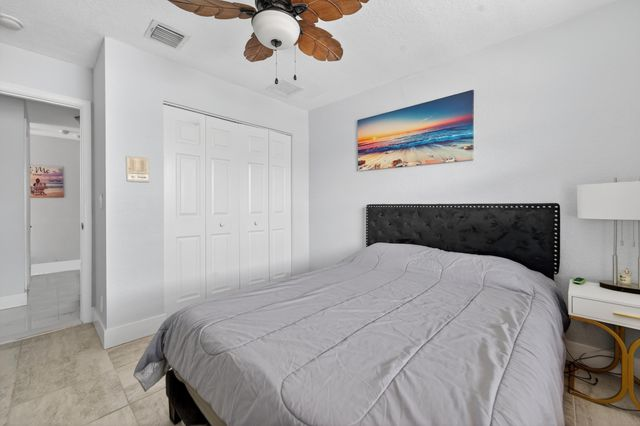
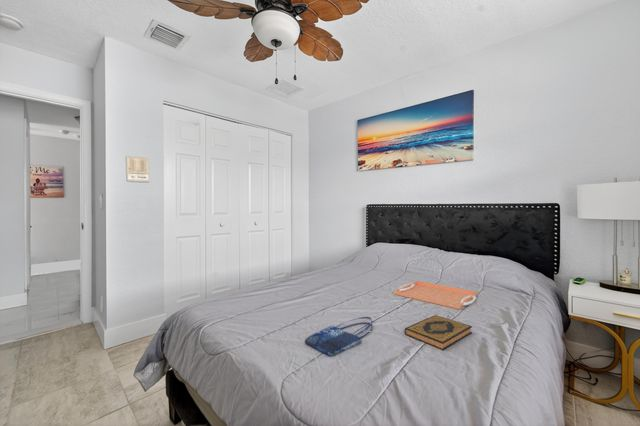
+ serving tray (435, 293)
+ shopping bag (345, 332)
+ hardback book (438, 330)
